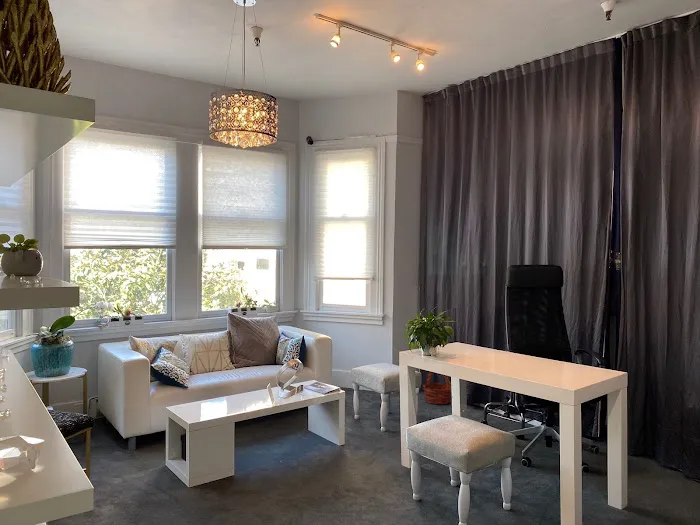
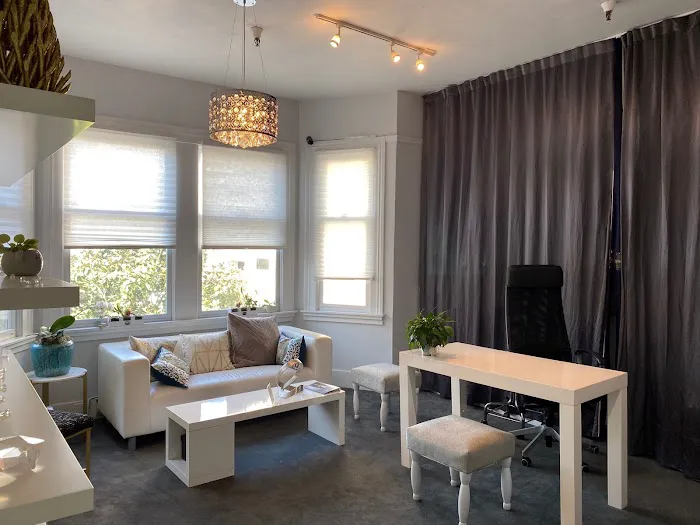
- basket (438, 384)
